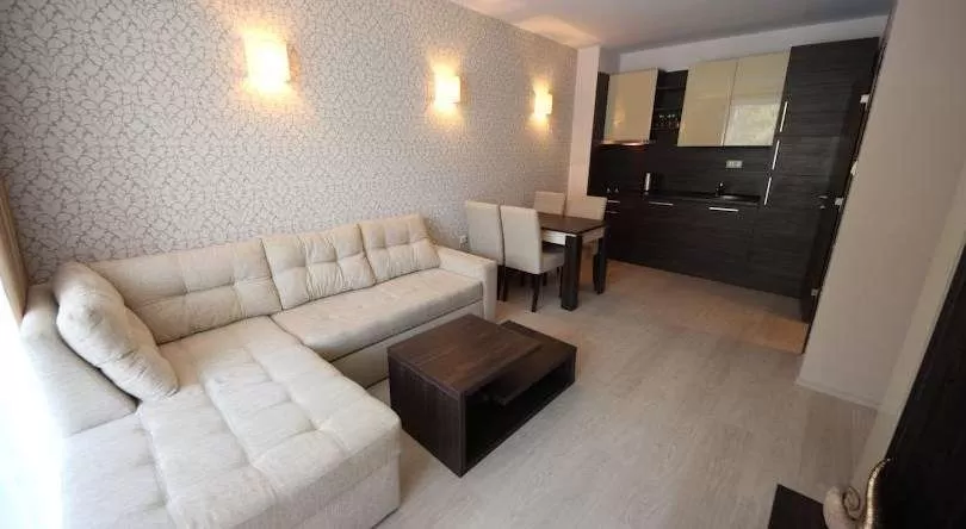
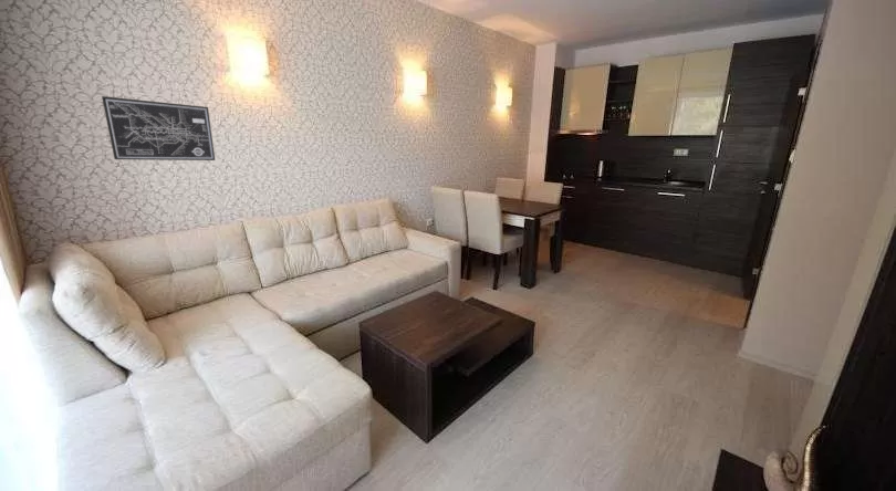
+ wall art (164, 132)
